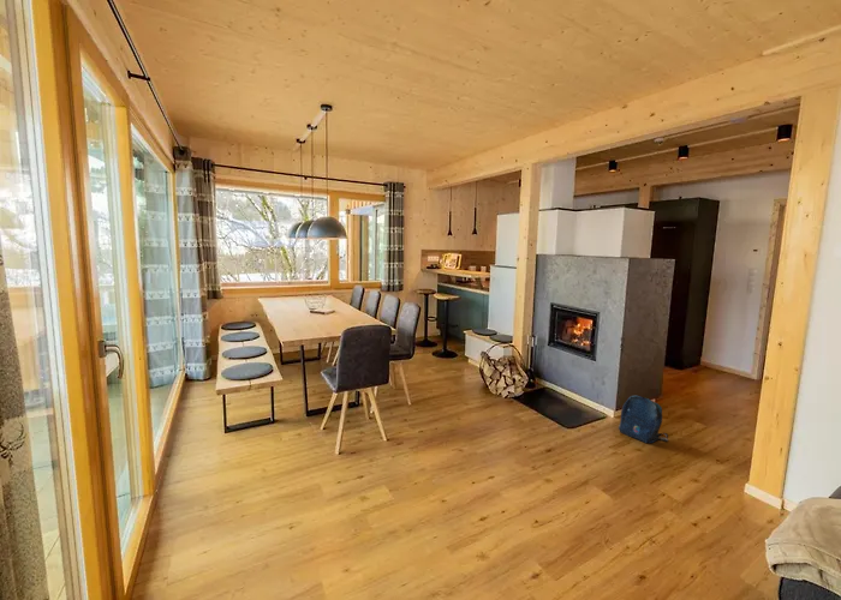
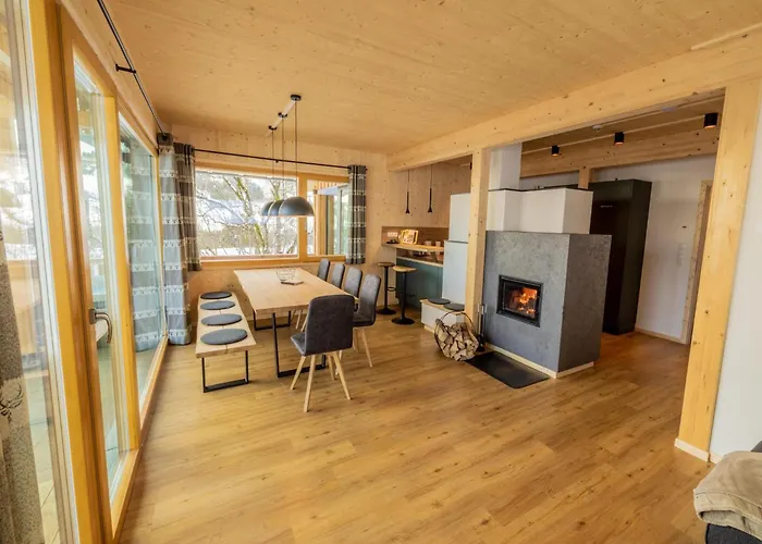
- backpack (643, 414)
